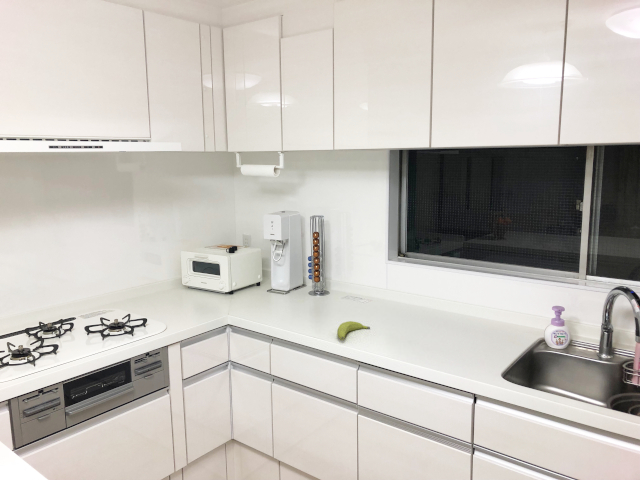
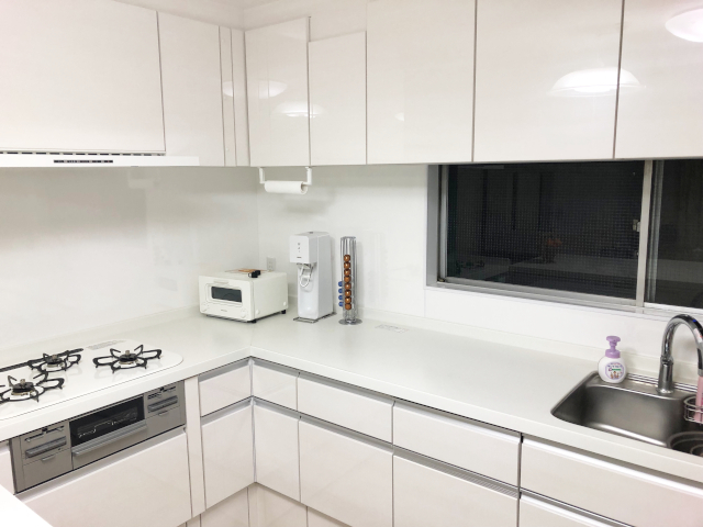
- fruit (352, 329)
